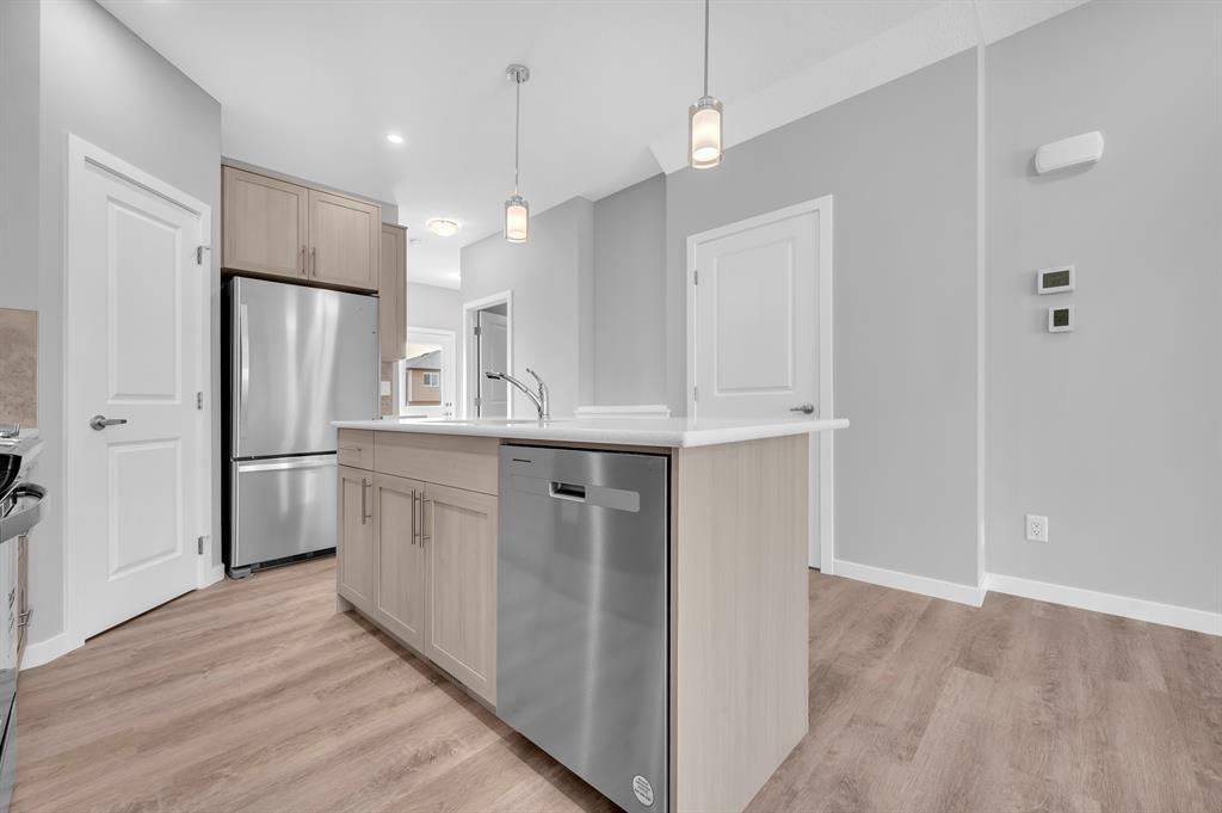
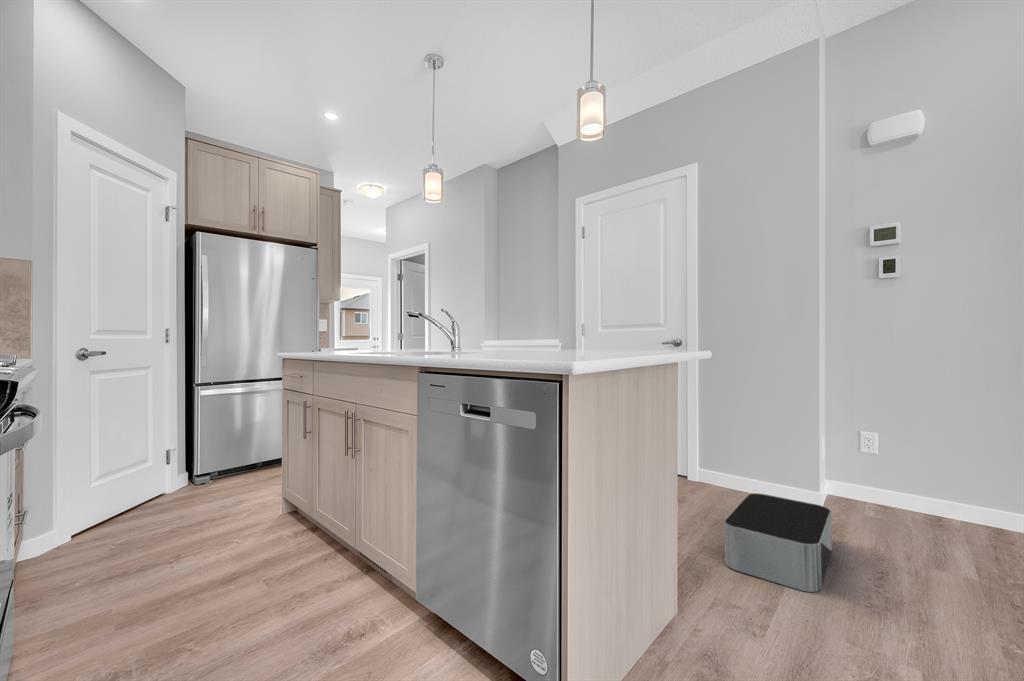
+ storage bin (779, 535)
